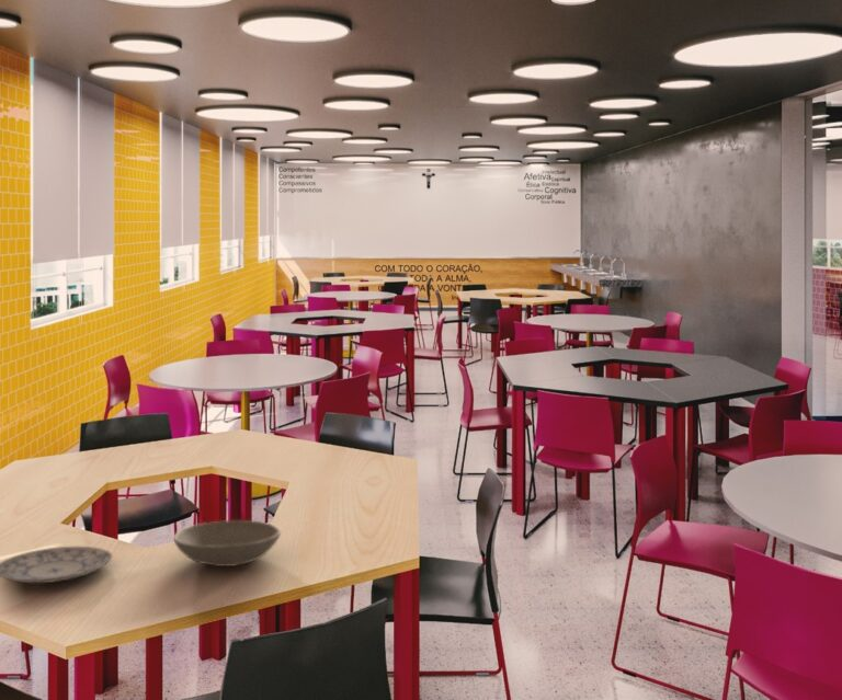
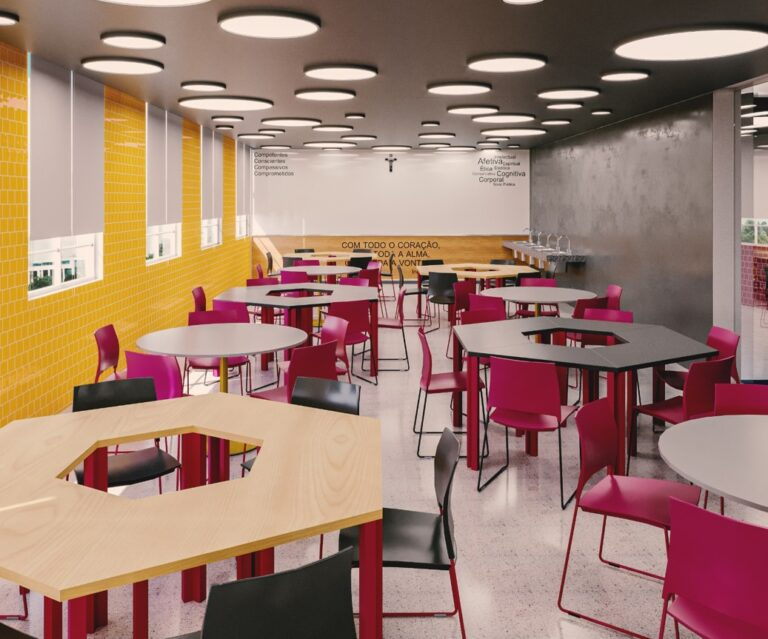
- bowl (228, 547)
- plate (55, 567)
